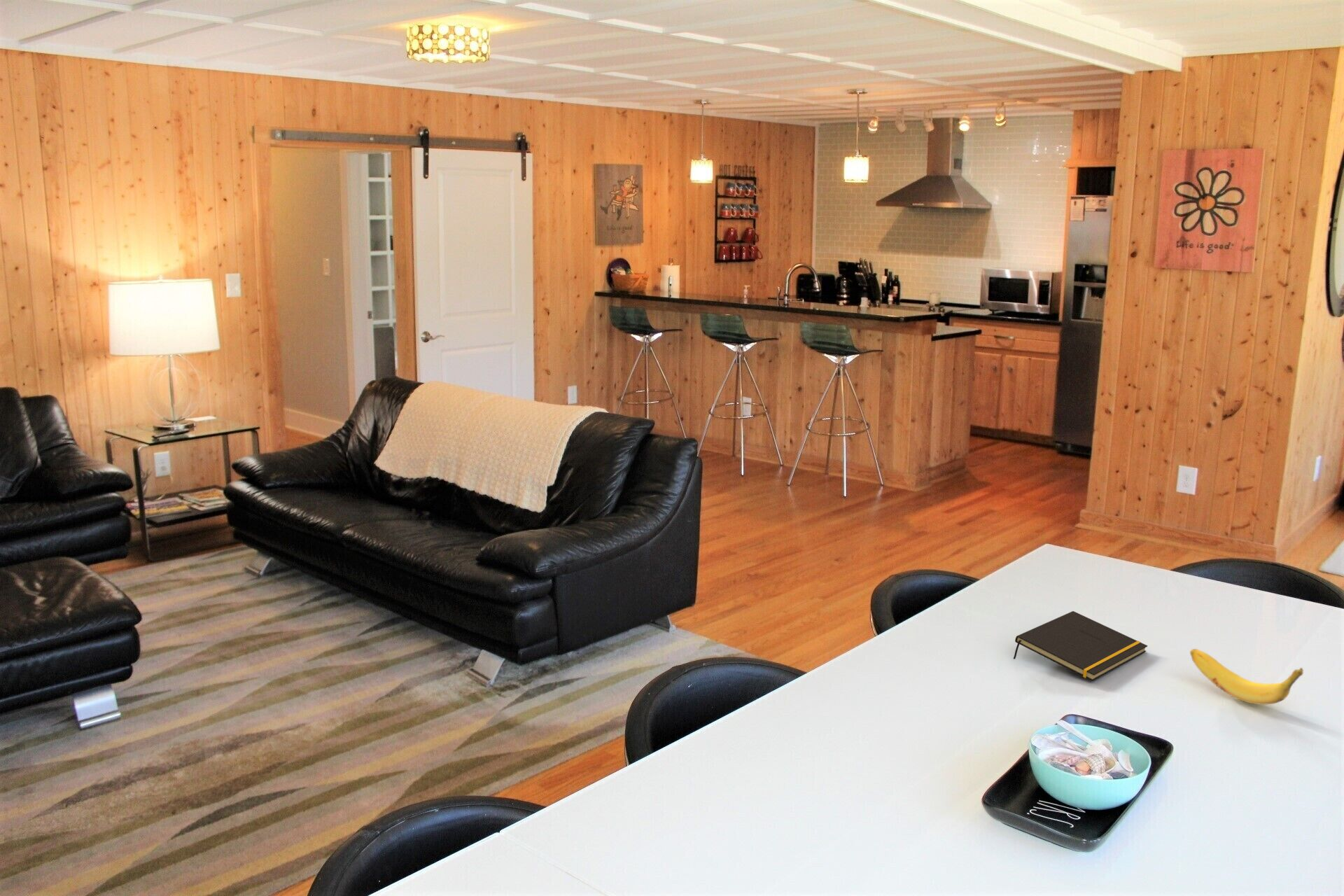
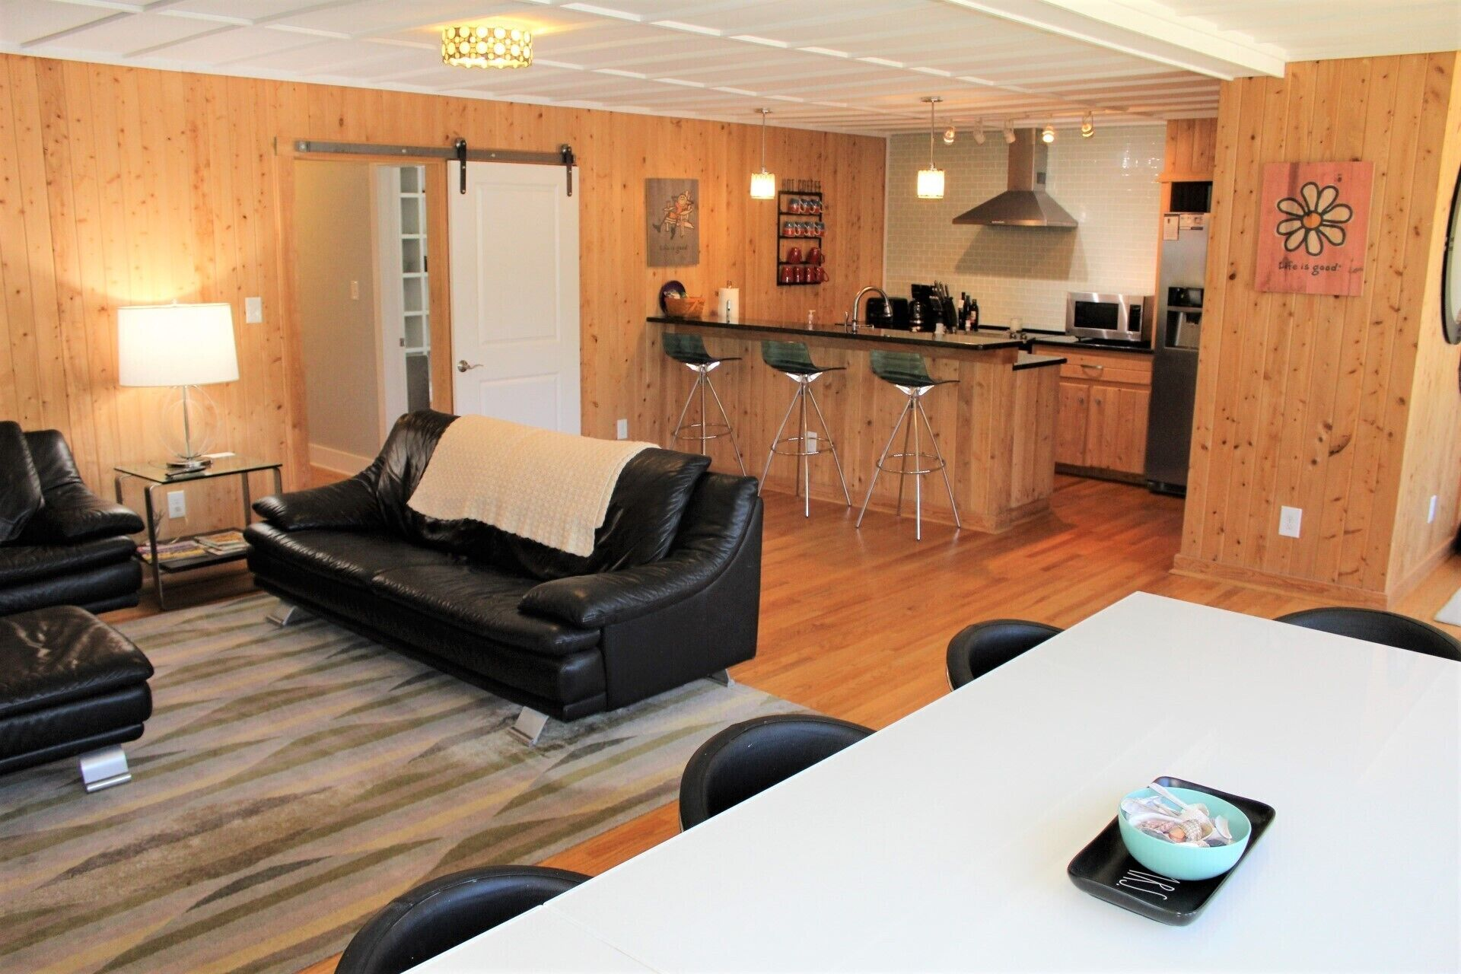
- banana (1242, 678)
- notepad (1082, 643)
